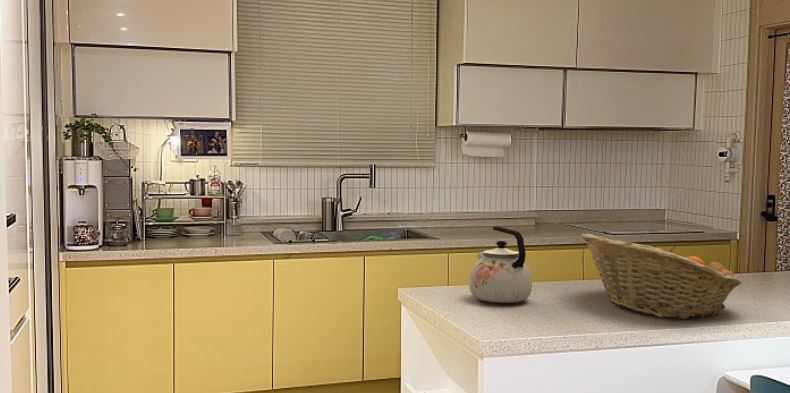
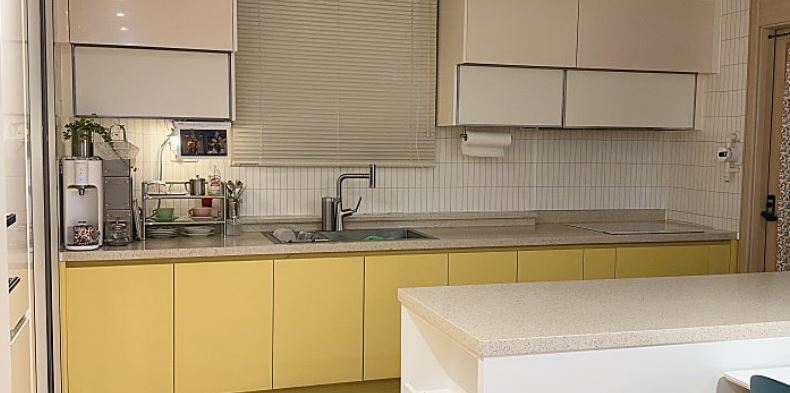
- kettle (500, 263)
- fruit basket (656, 271)
